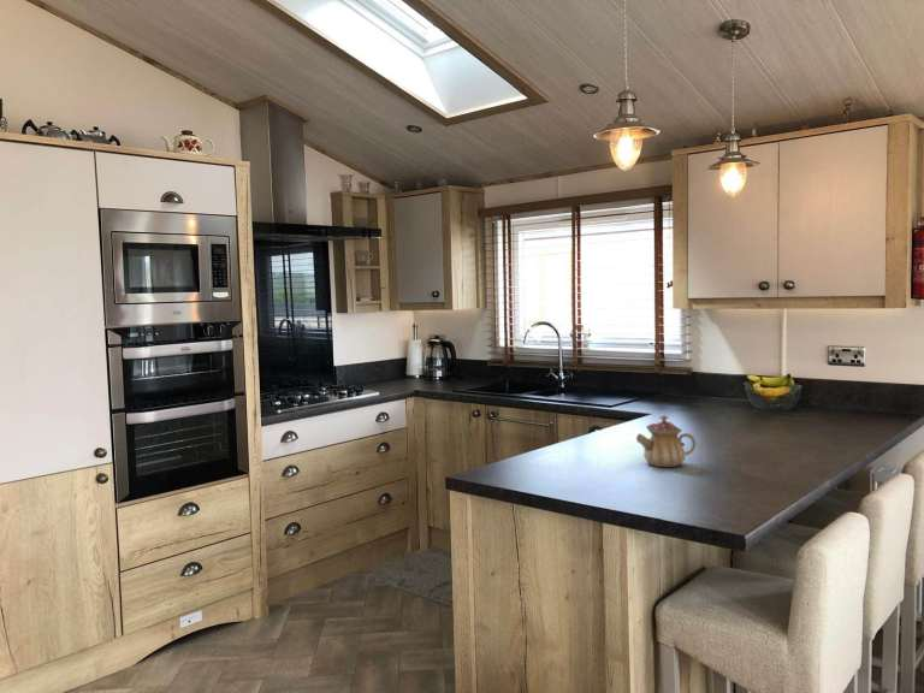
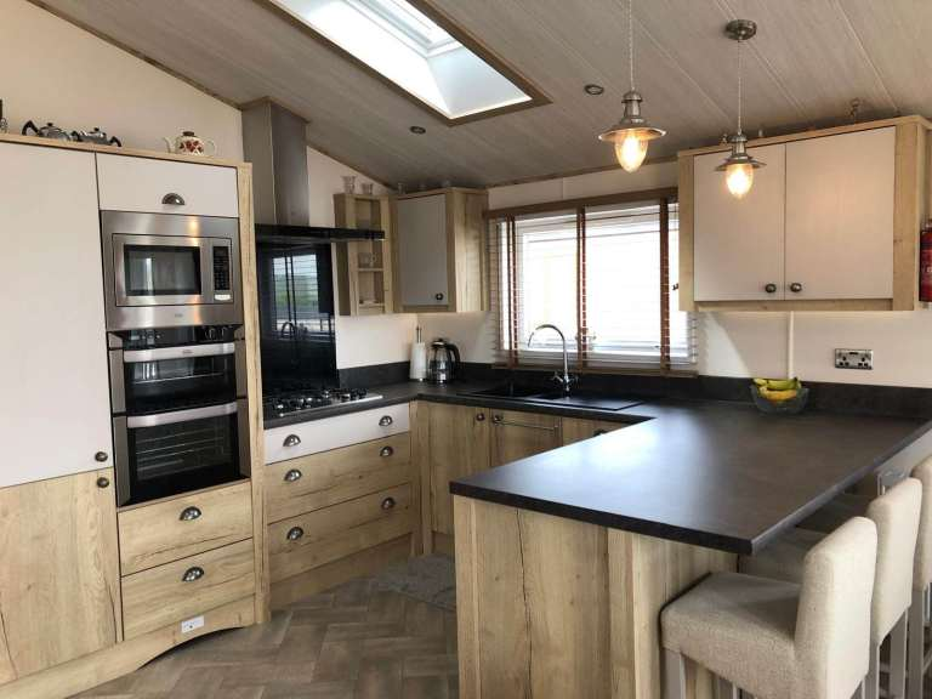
- teapot (667, 439)
